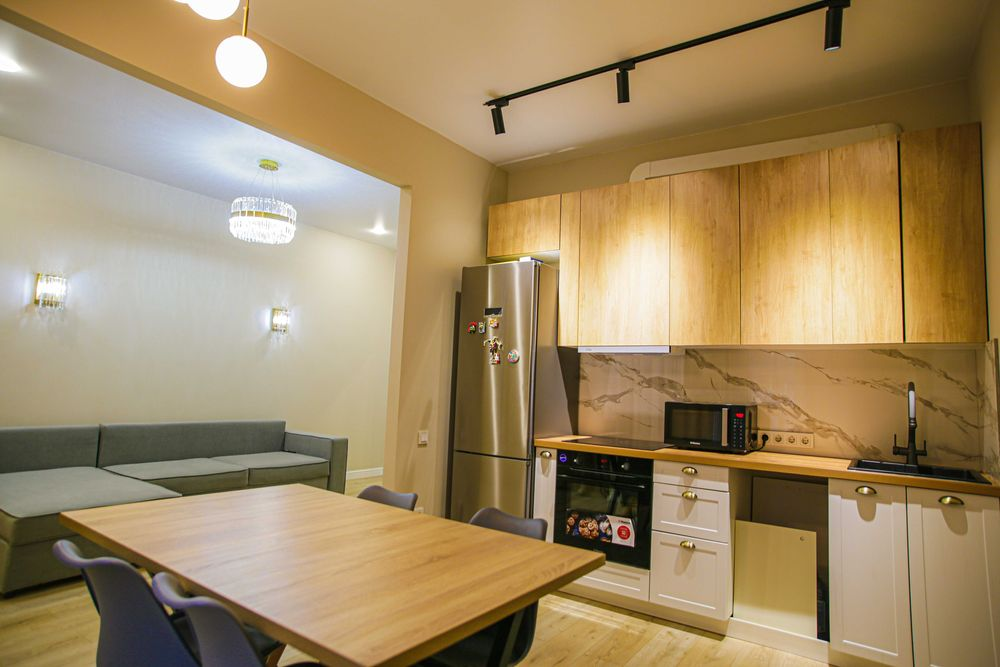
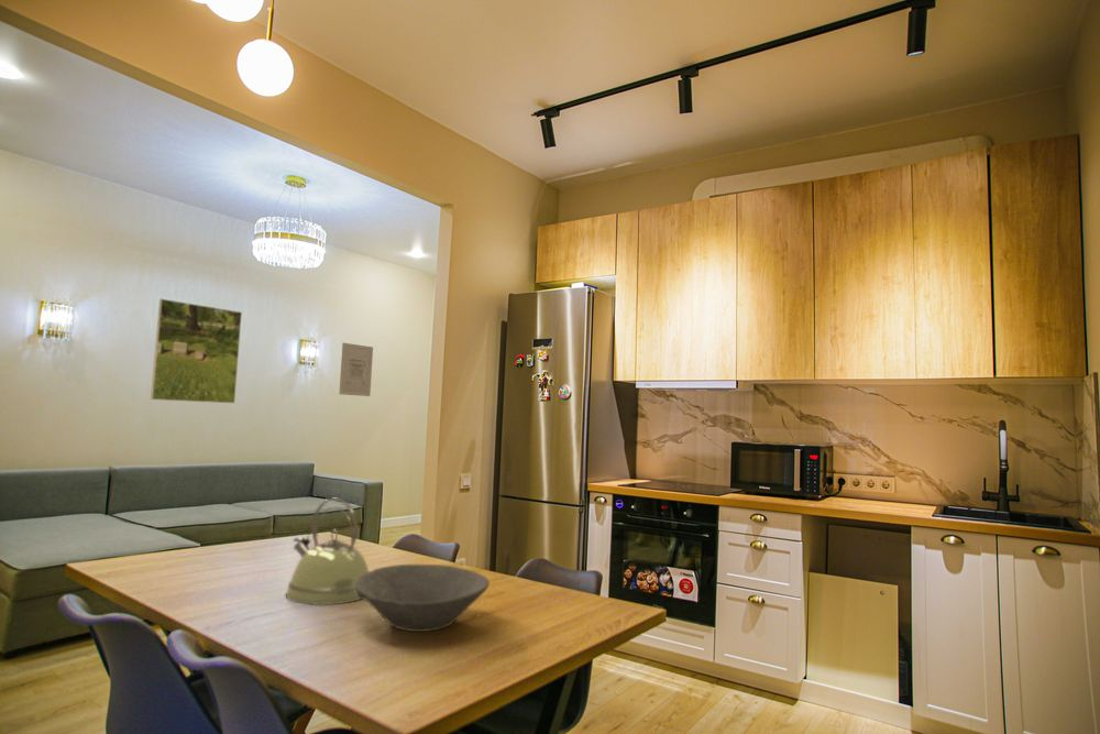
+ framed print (198, 353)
+ bowl (421, 600)
+ kettle (329, 544)
+ wall art (356, 370)
